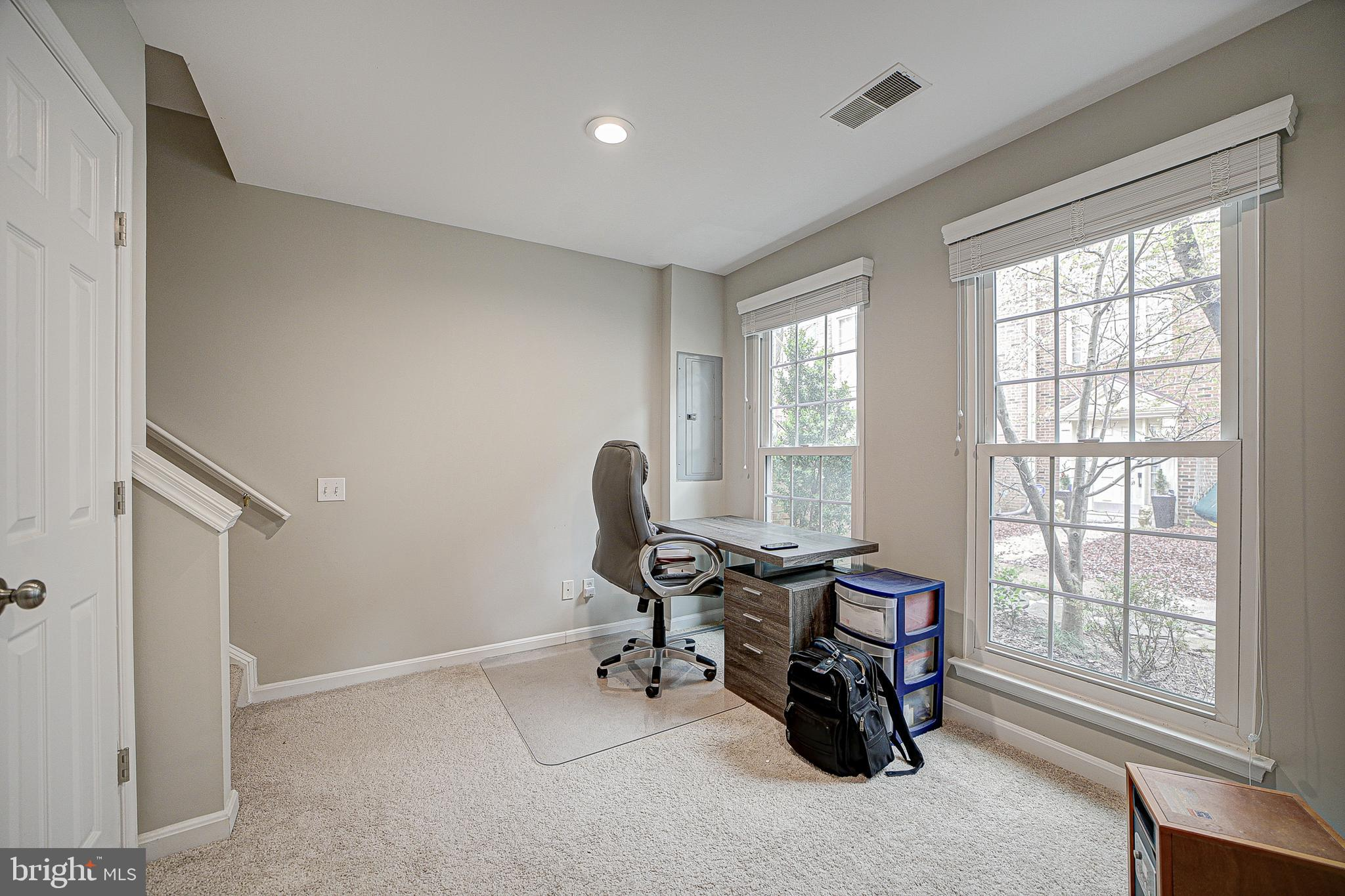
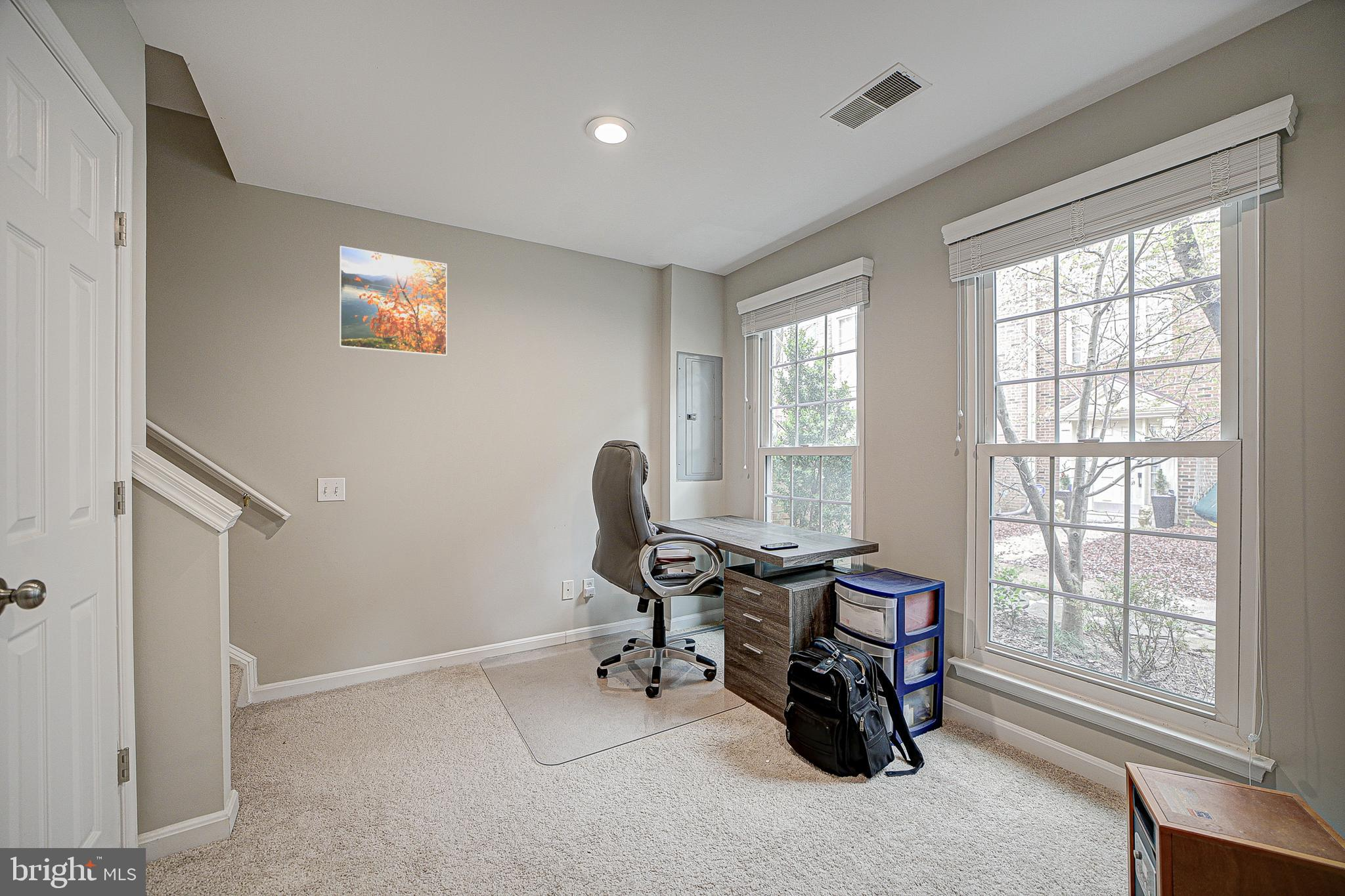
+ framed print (395, 303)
